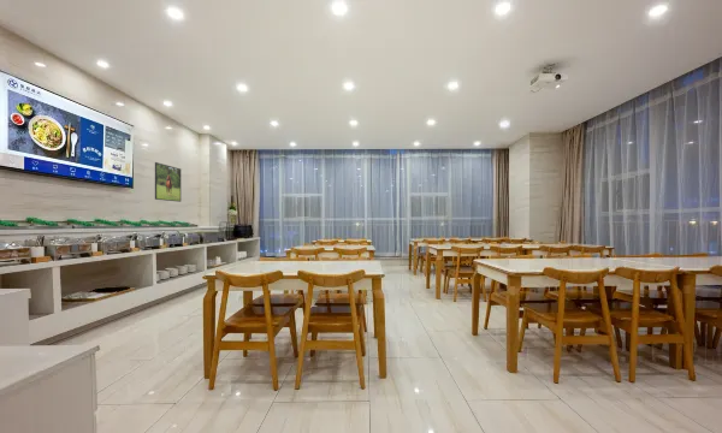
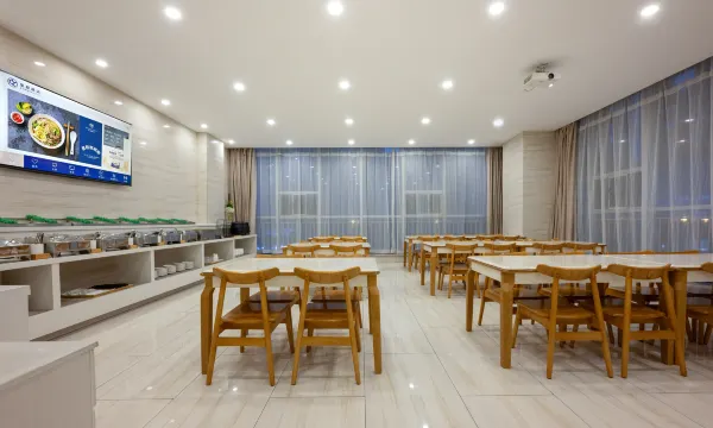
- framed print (168, 183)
